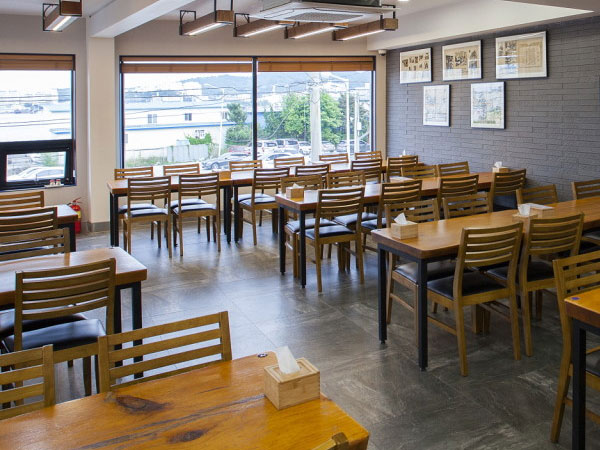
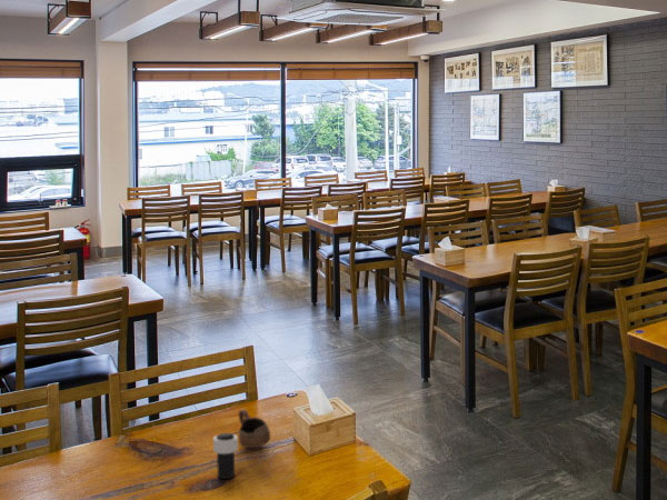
+ cup (226, 456)
+ cup (253, 428)
